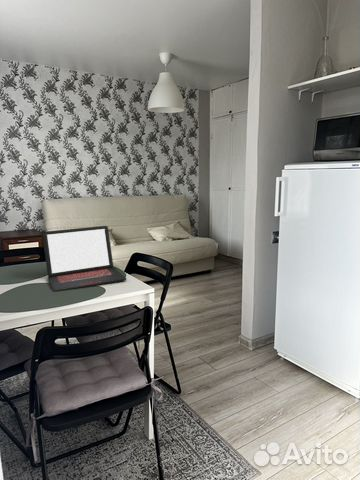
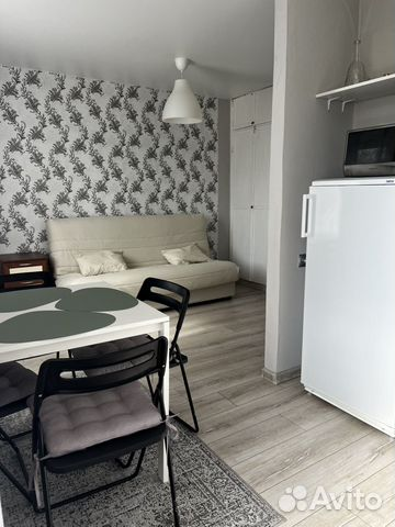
- laptop (83, 256)
